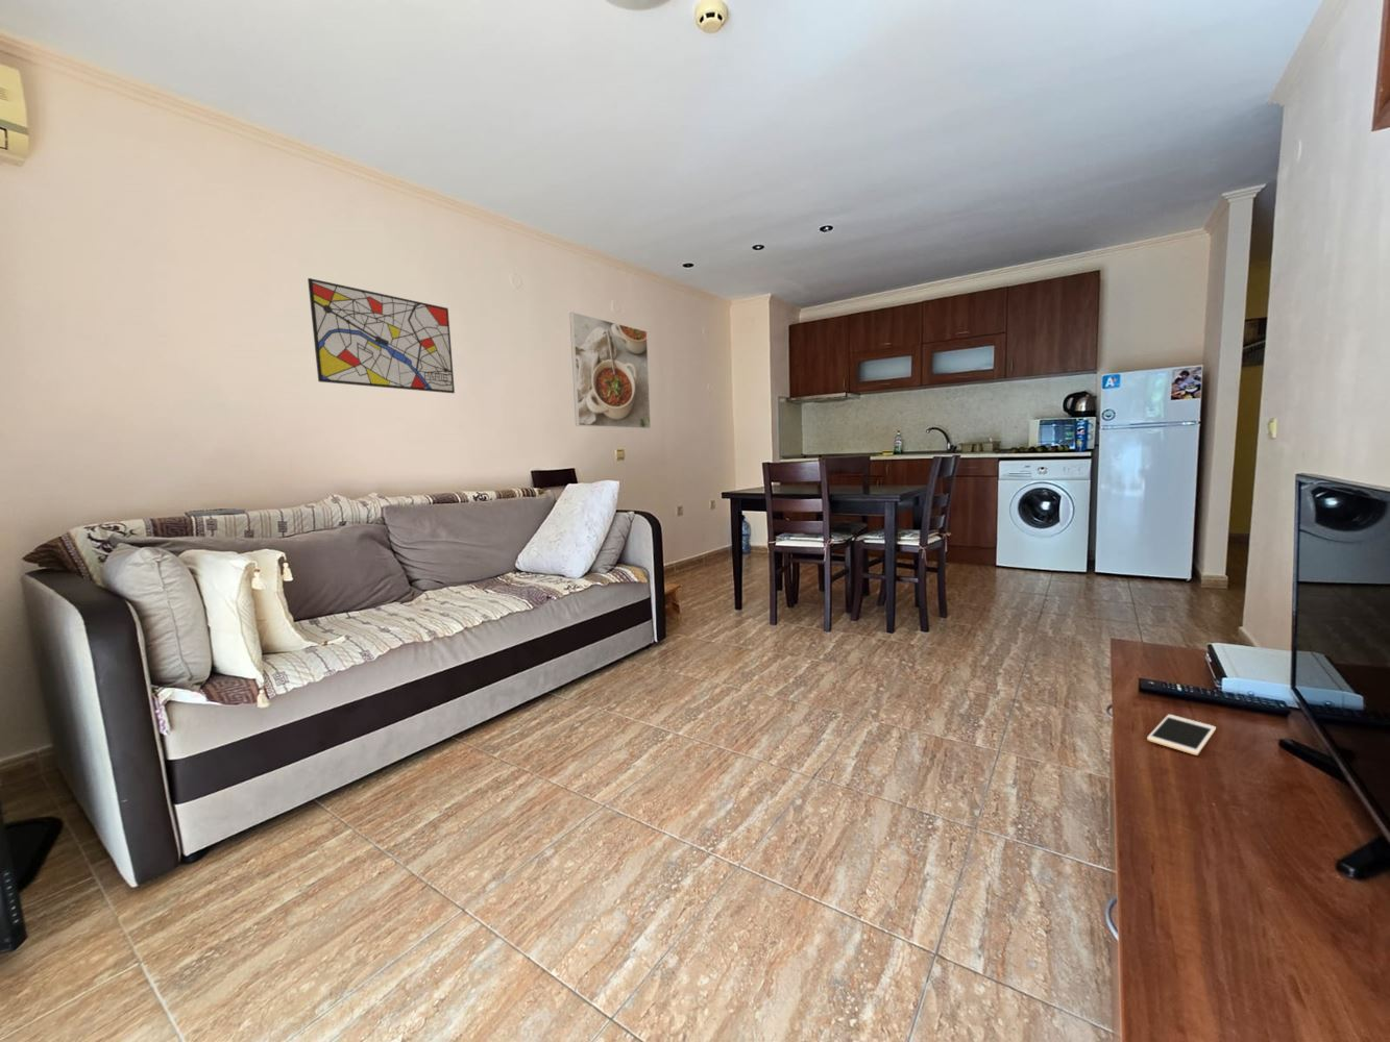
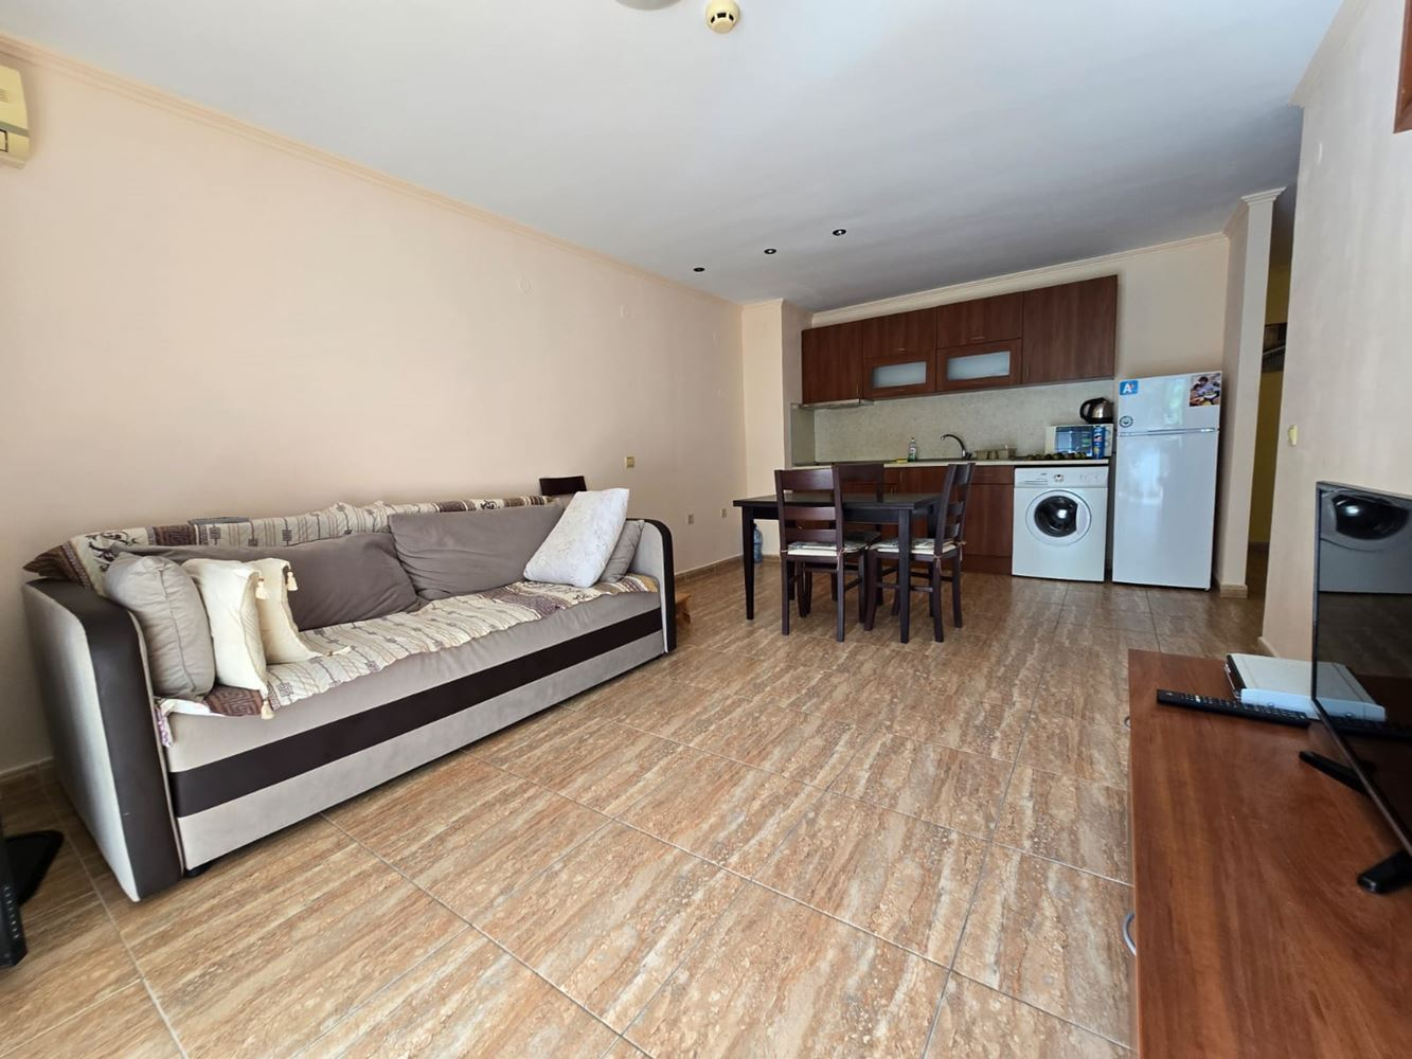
- wall art (388, 341)
- cell phone (1182, 732)
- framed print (613, 375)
